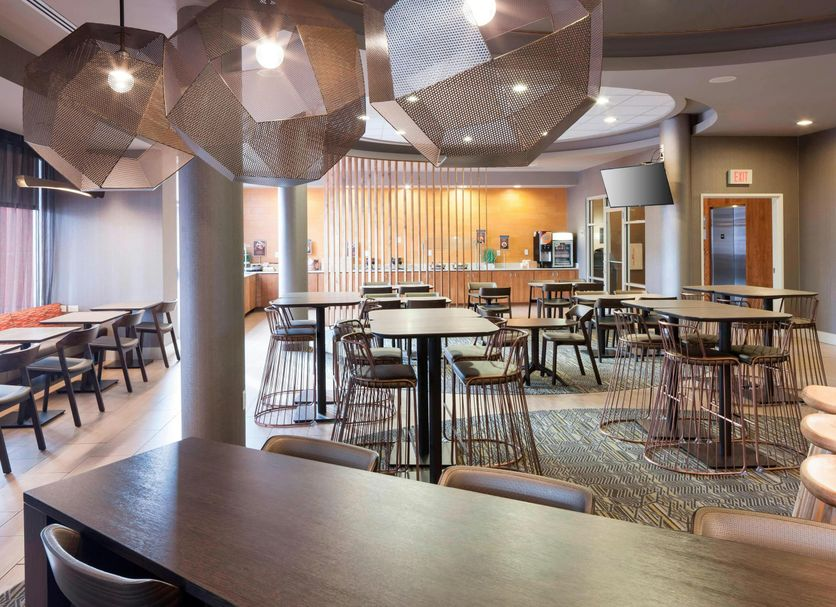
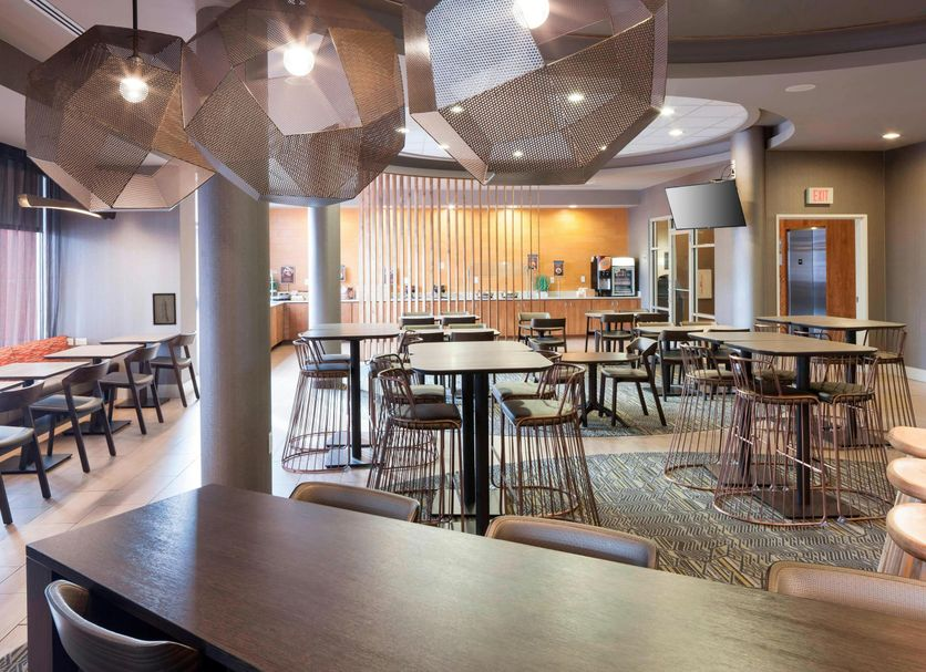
+ wall art (164, 309)
